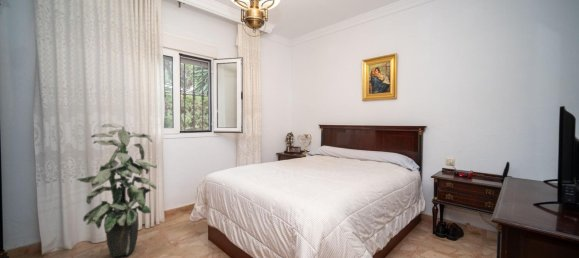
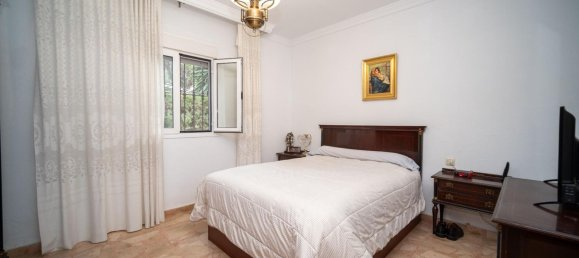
- indoor plant (119, 187)
